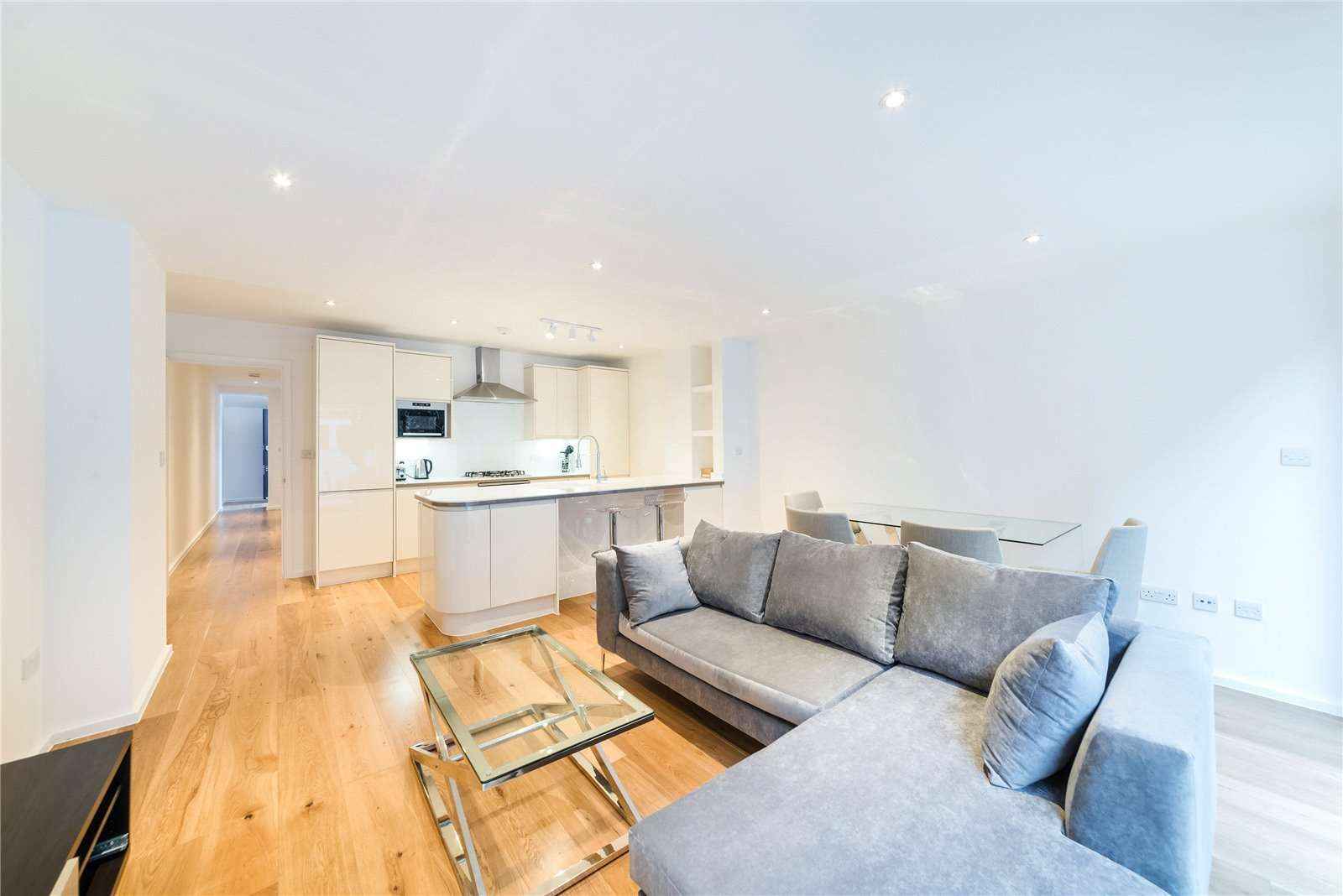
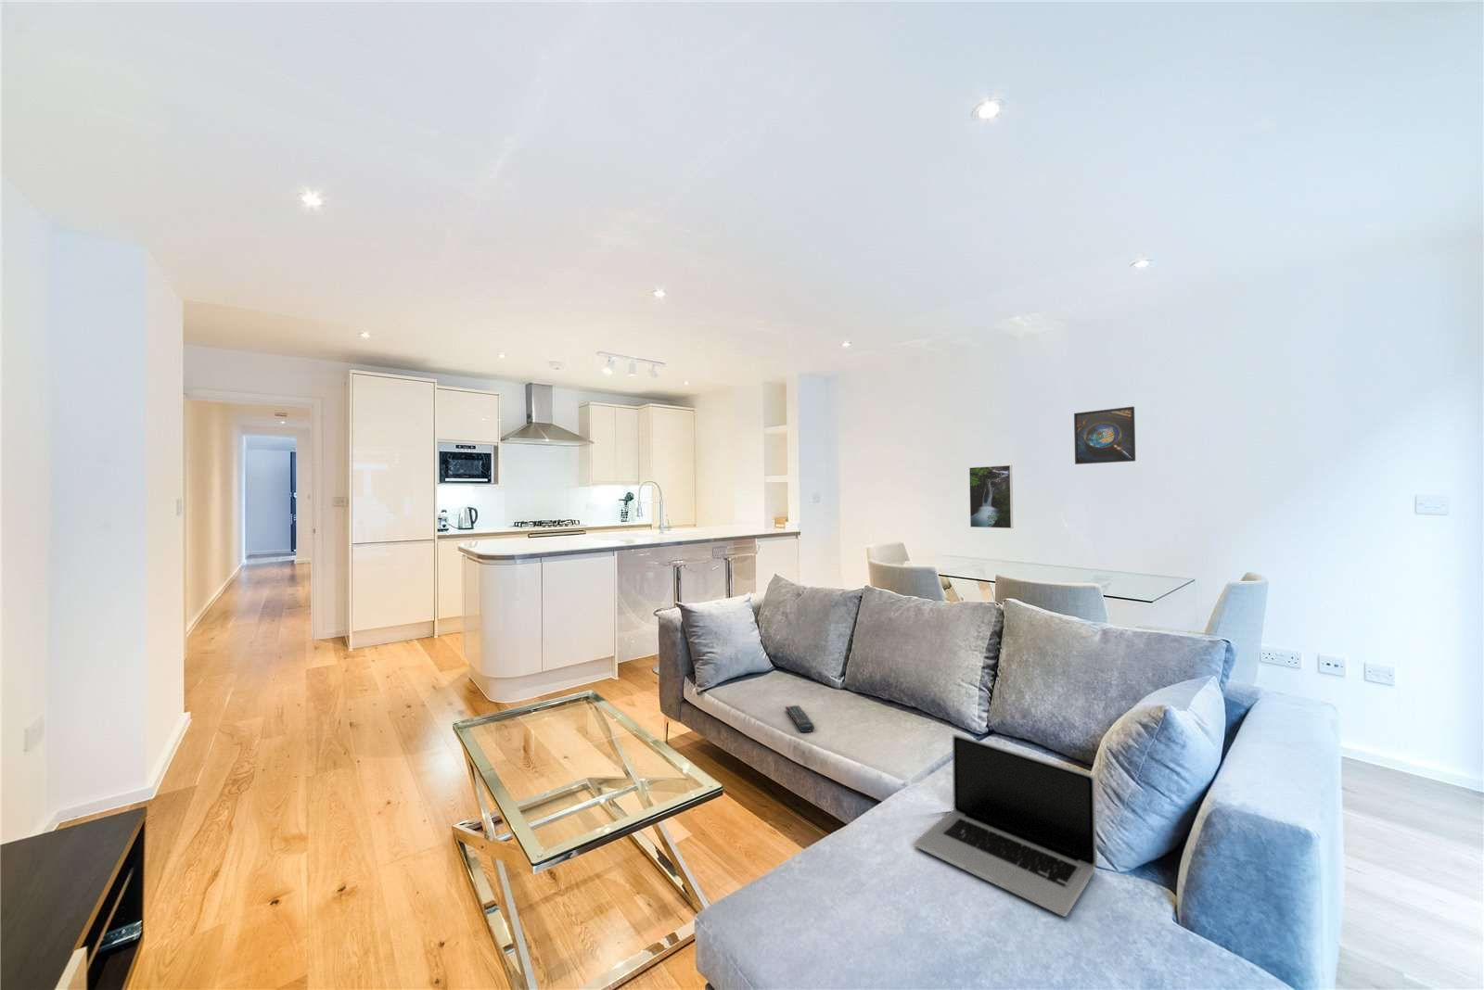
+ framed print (1104, 435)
+ laptop (1001, 813)
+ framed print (990, 497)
+ remote control (799, 717)
